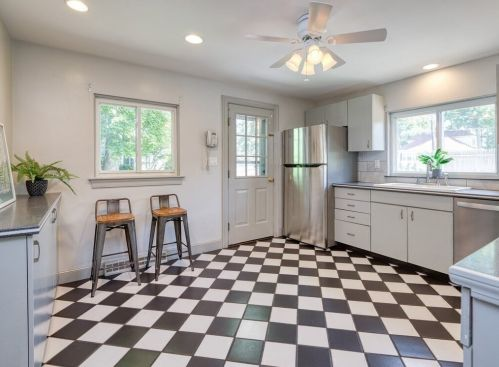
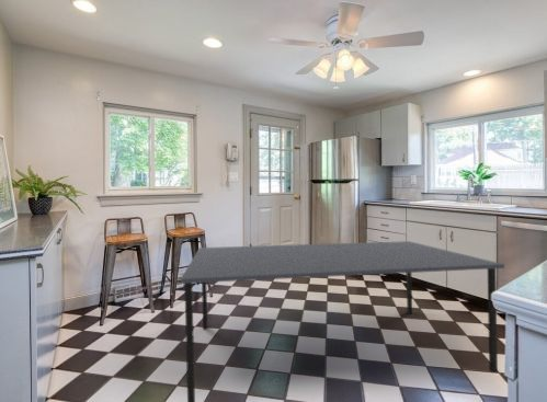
+ dining table (327, 276)
